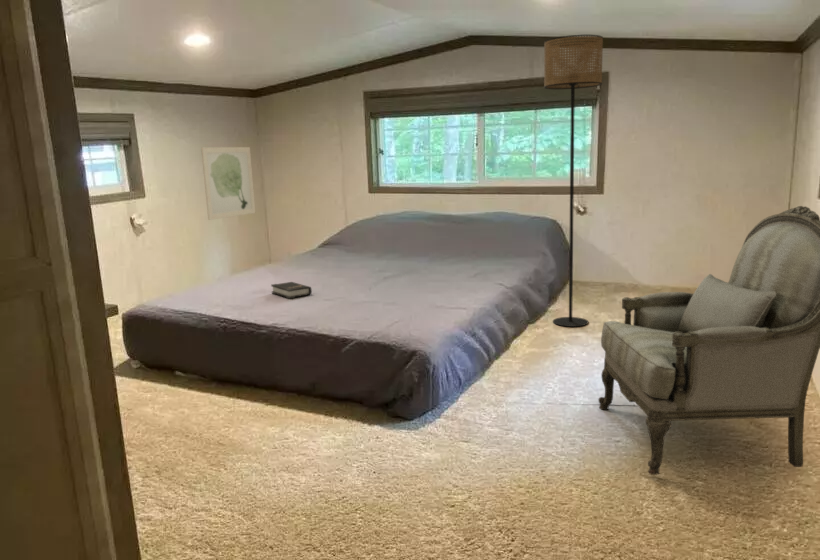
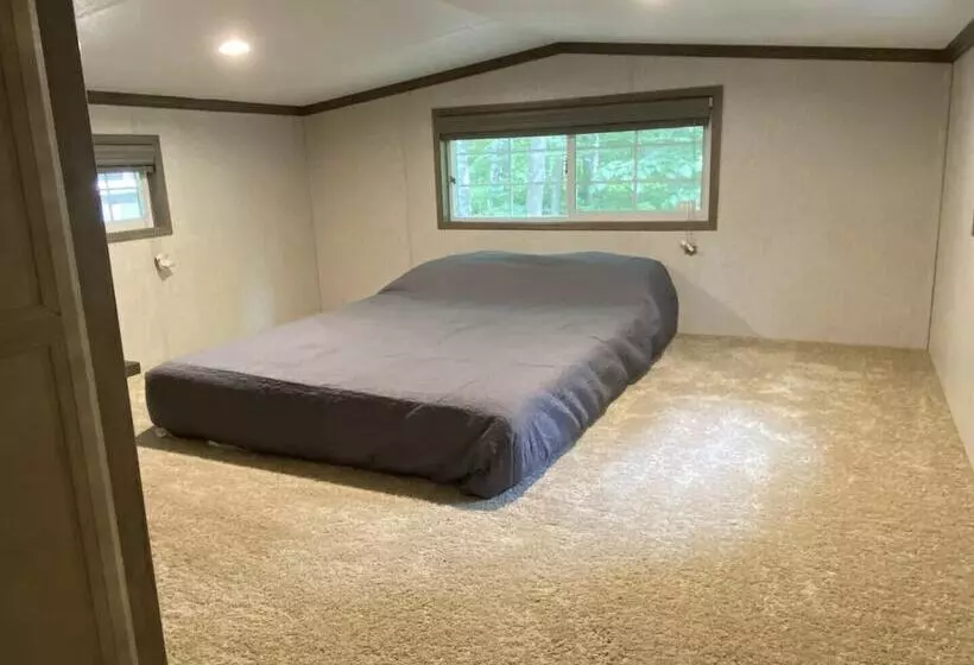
- armchair (708, 326)
- wall art (229, 182)
- hardback book (291, 289)
- floor lamp (571, 187)
